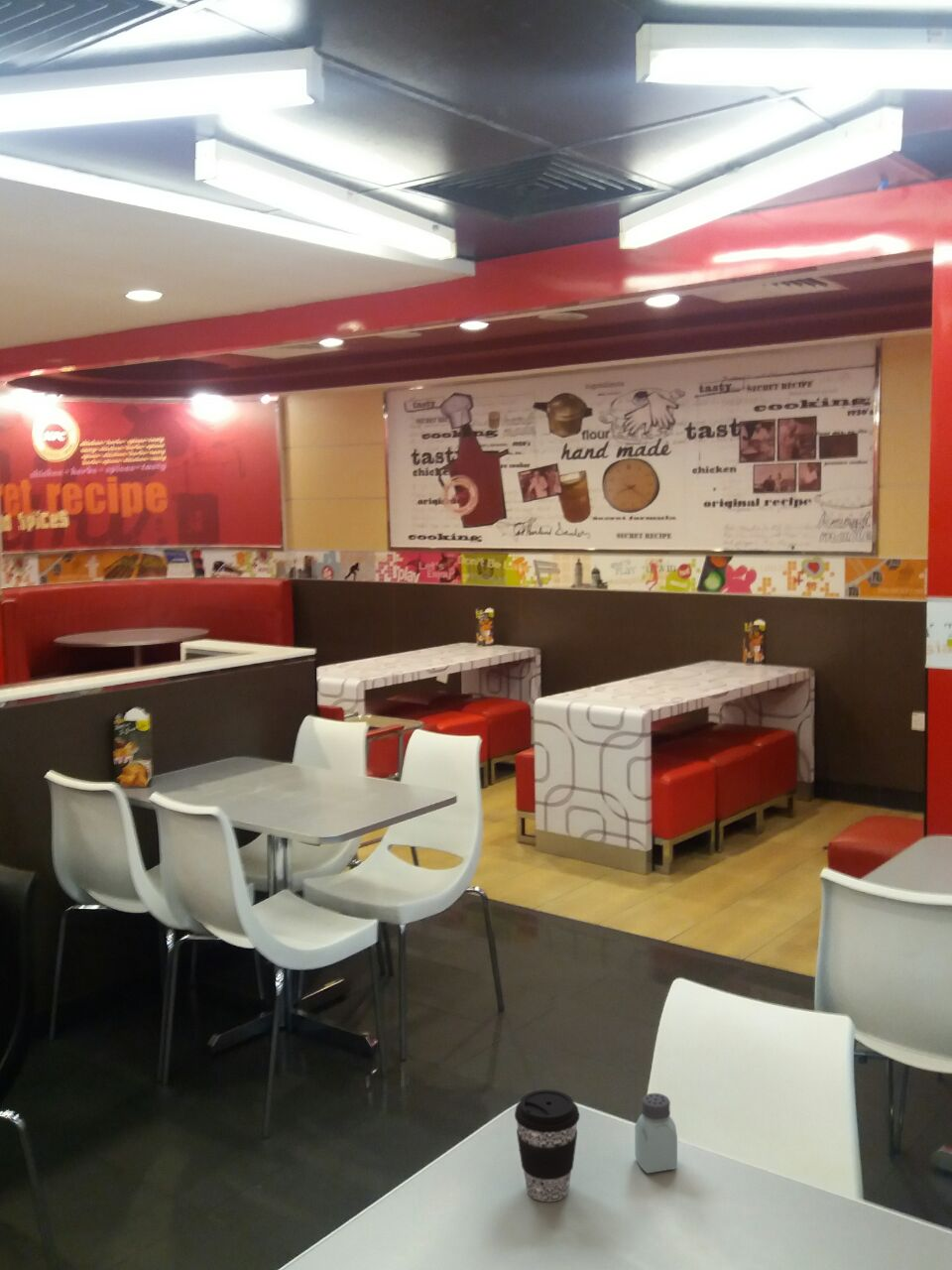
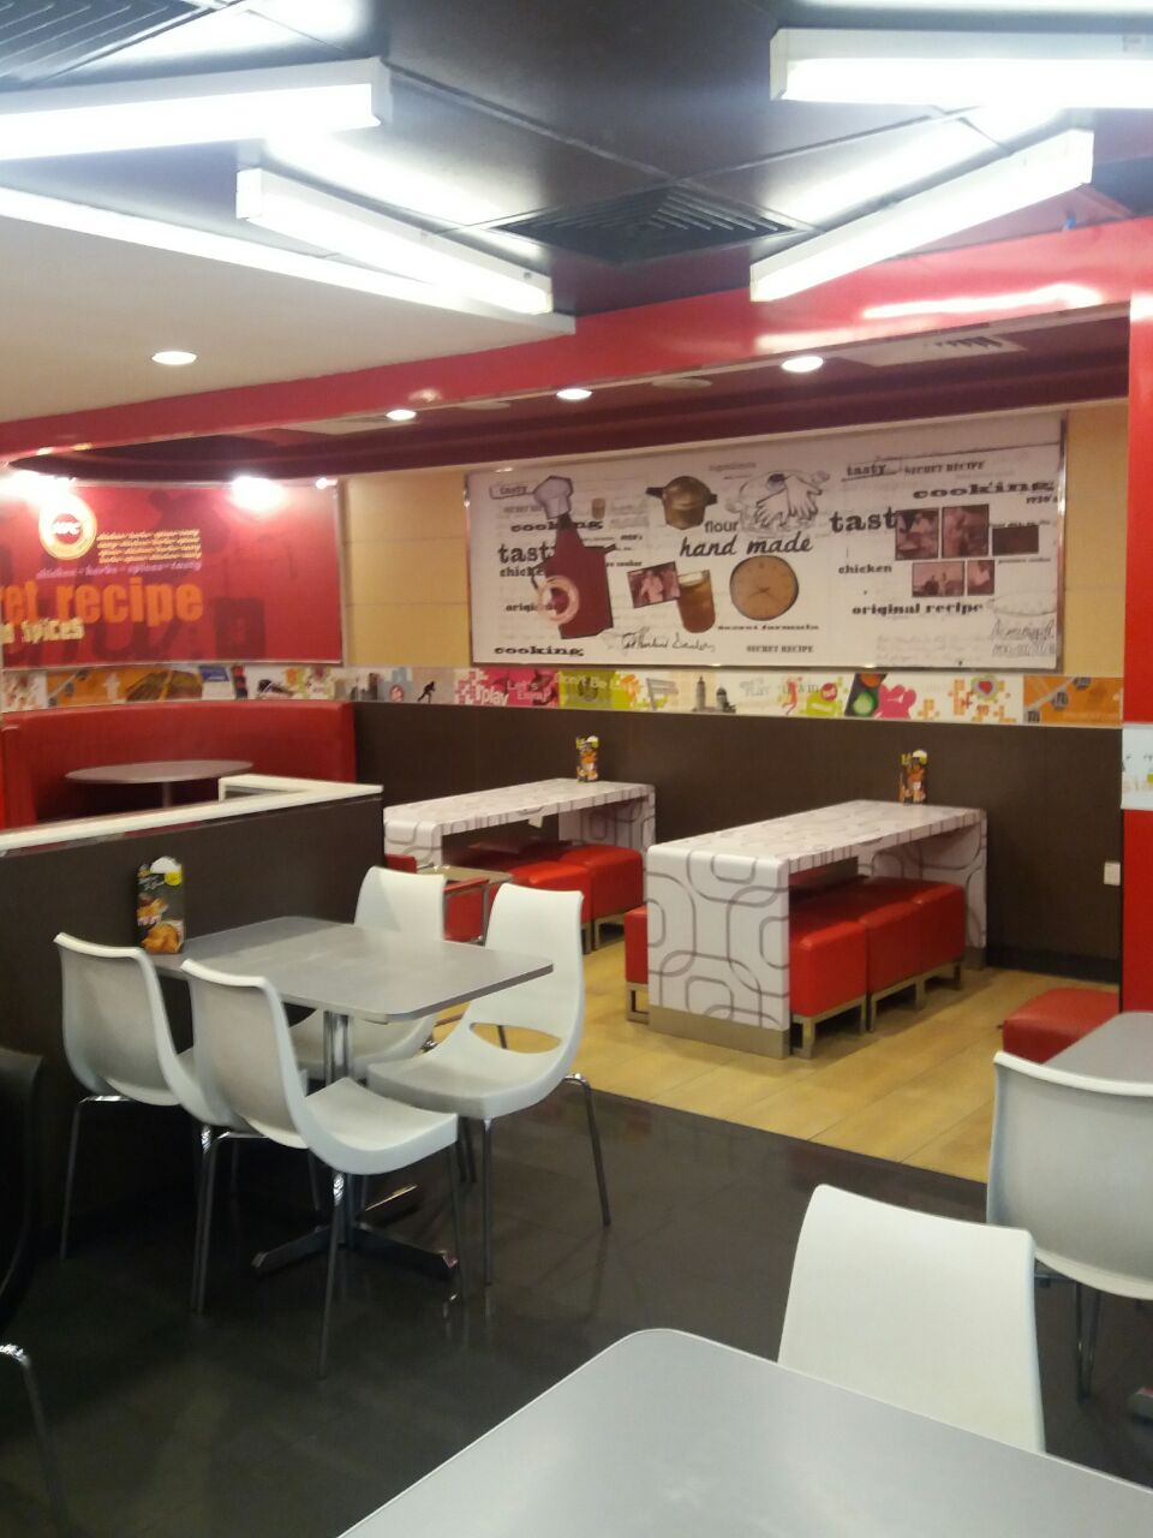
- saltshaker (655, 1131)
- coffee cup (546, 1146)
